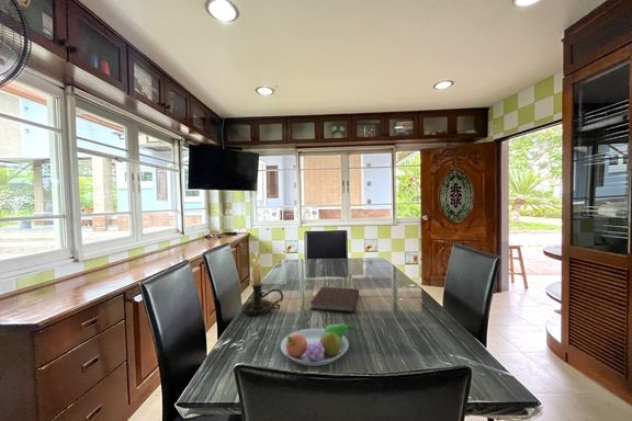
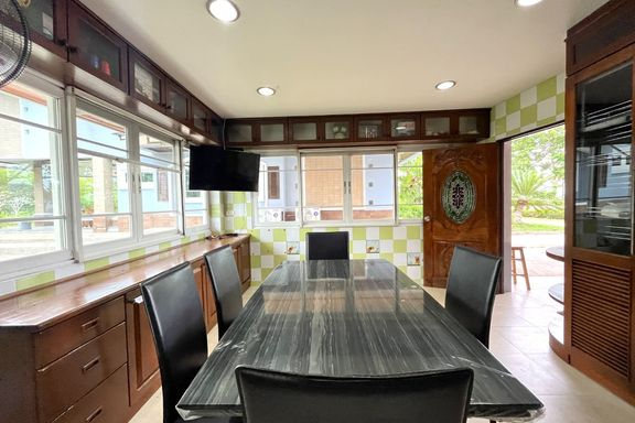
- candle holder (260, 280)
- notebook (336, 298)
- fruit bowl (317, 337)
